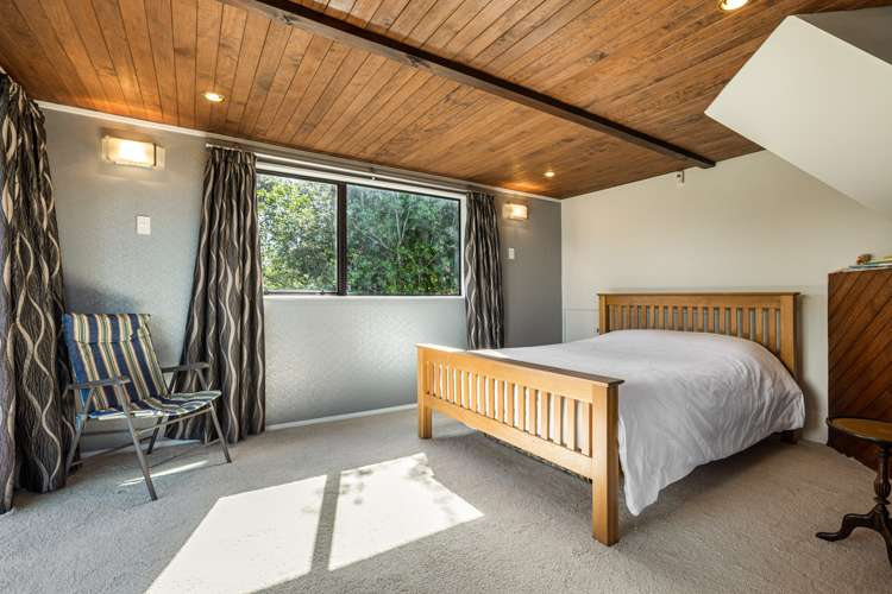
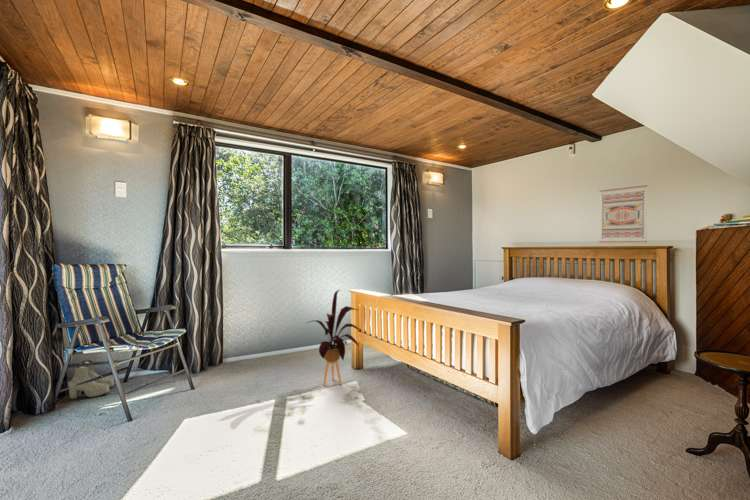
+ boots (91, 377)
+ wall art (622, 215)
+ house plant (336, 337)
